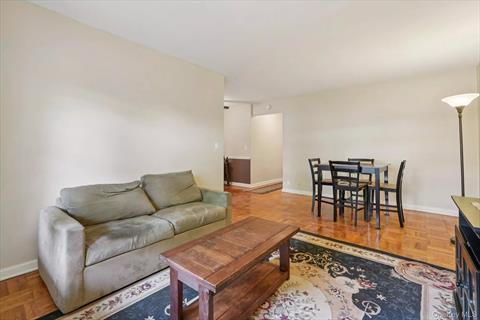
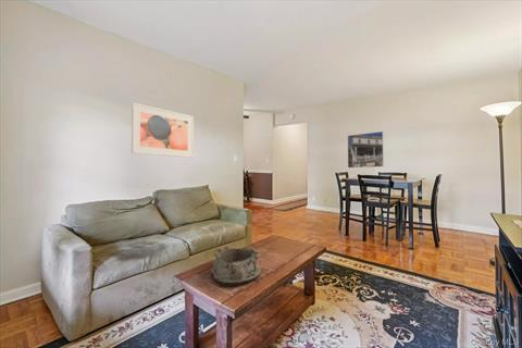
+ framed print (364, 150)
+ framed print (165, 133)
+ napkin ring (236, 261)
